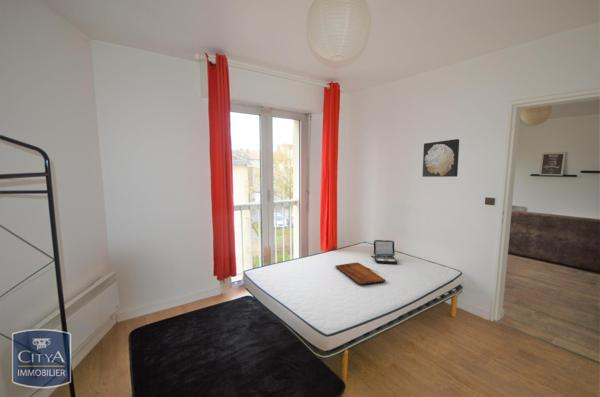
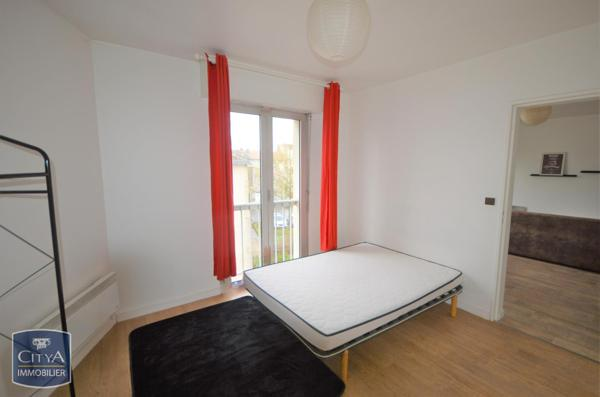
- wall art (439, 159)
- tray (358, 272)
- laptop (384, 251)
